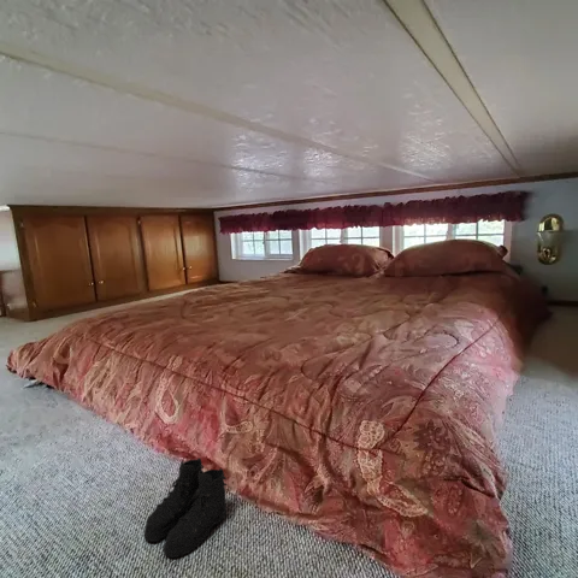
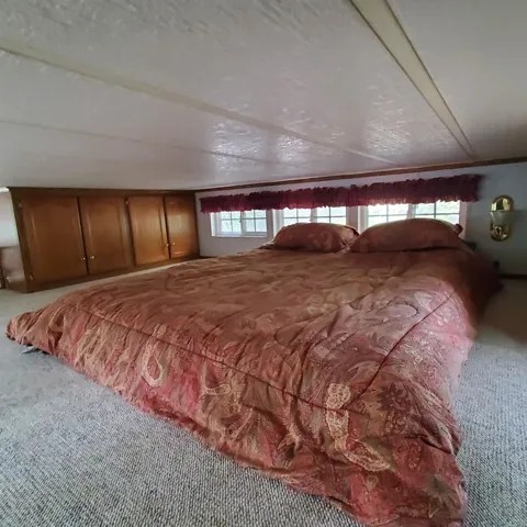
- boots (185, 499)
